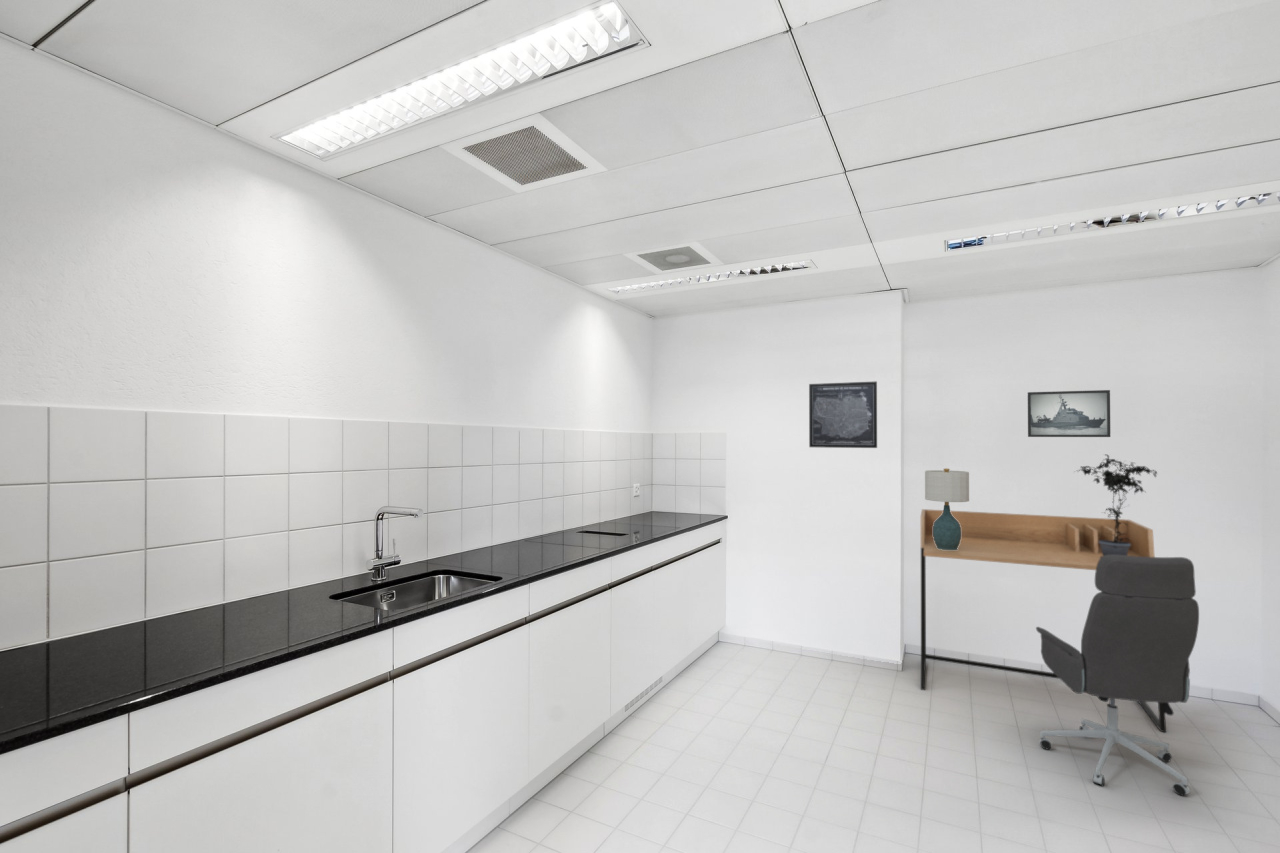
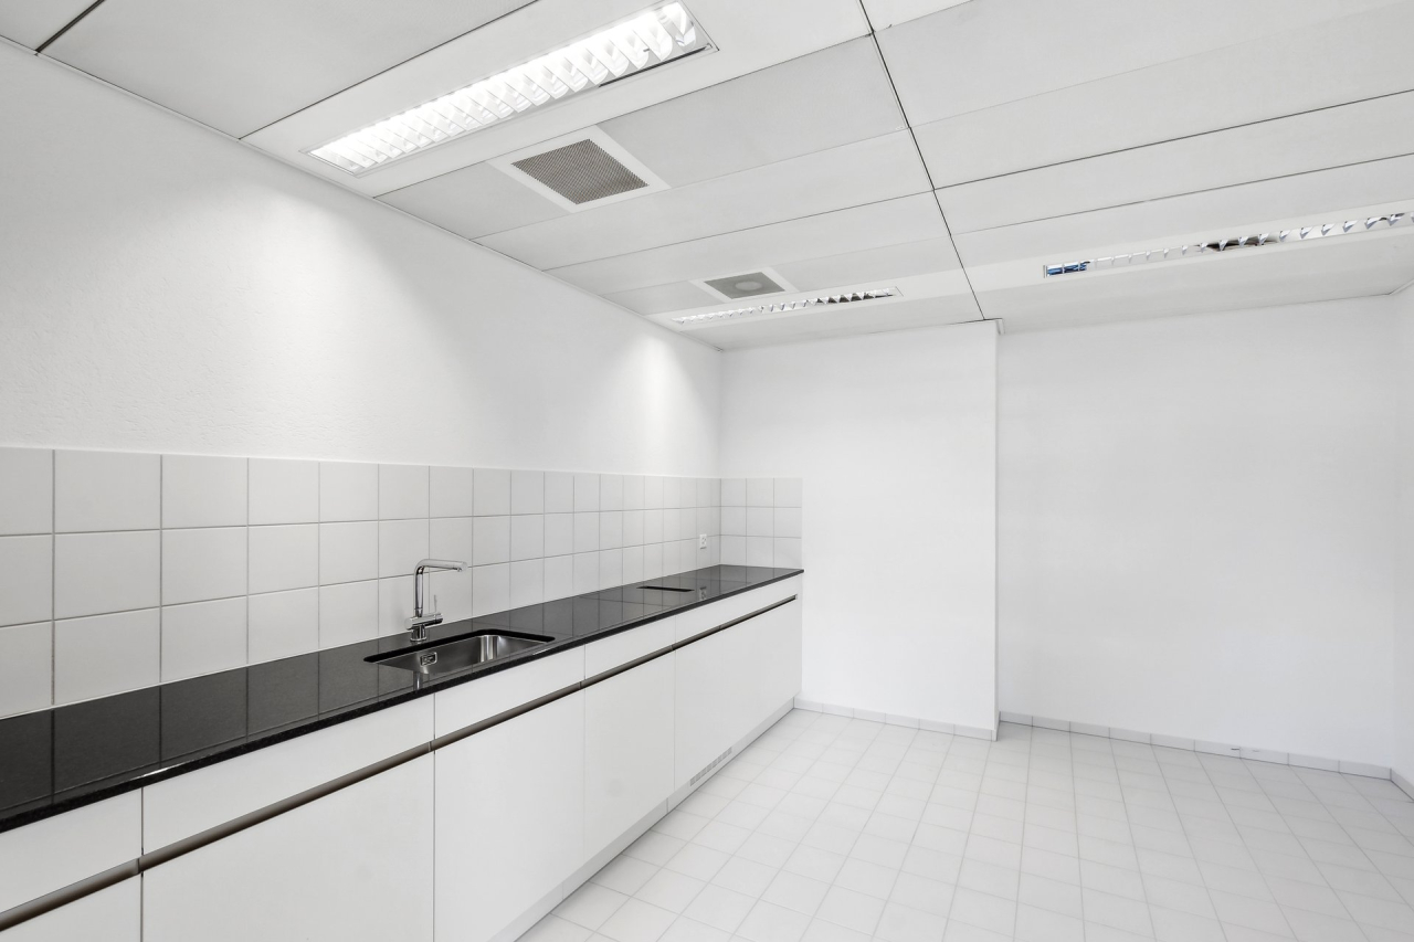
- desk (1027, 564)
- potted plant (1116, 508)
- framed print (1067, 414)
- table lamp (946, 508)
- wall art (842, 415)
- office chair (1115, 655)
